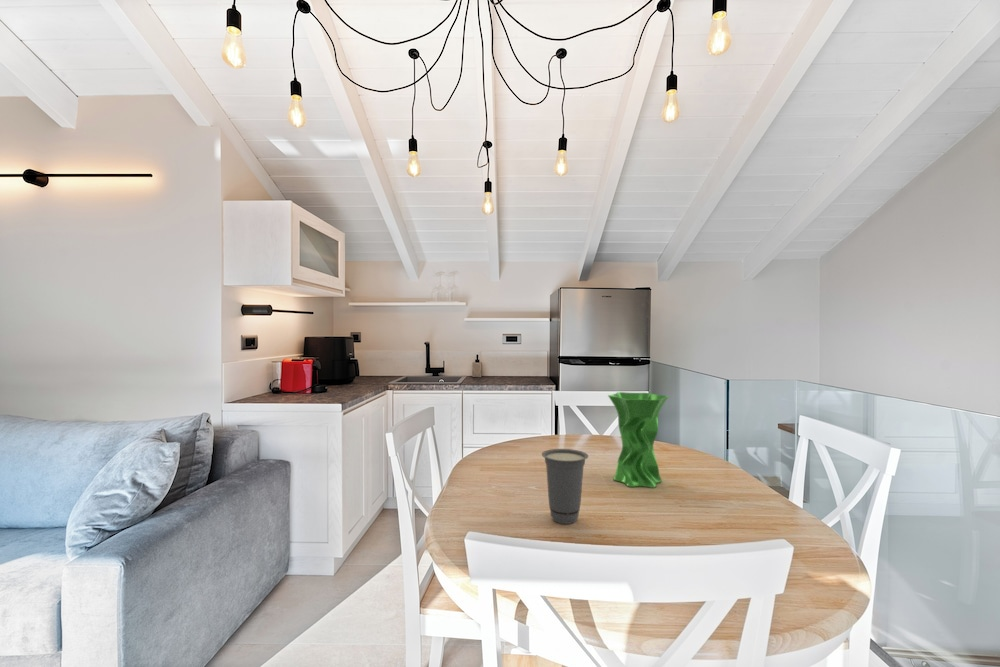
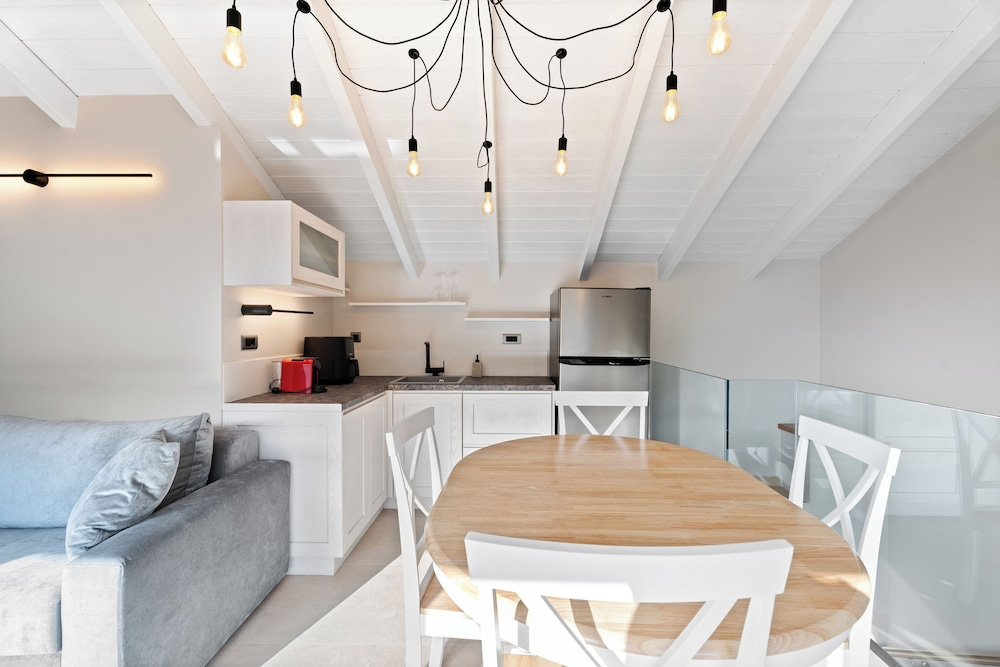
- vase (637, 438)
- cup (564, 486)
